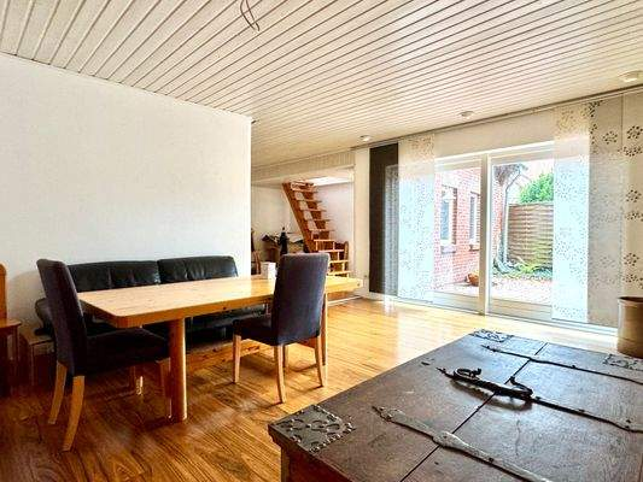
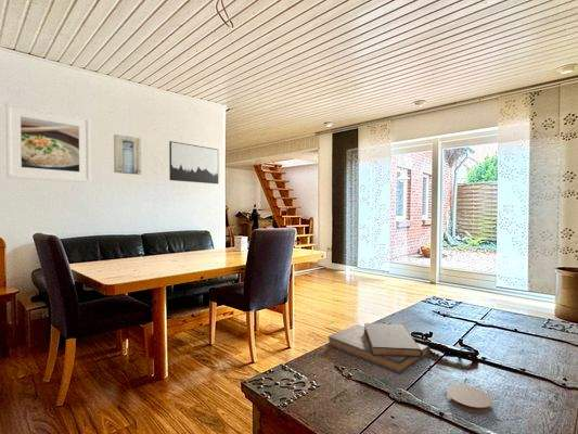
+ diary (383, 341)
+ wall art (195, 164)
+ coaster (468, 397)
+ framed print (51, 145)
+ wall art (127, 154)
